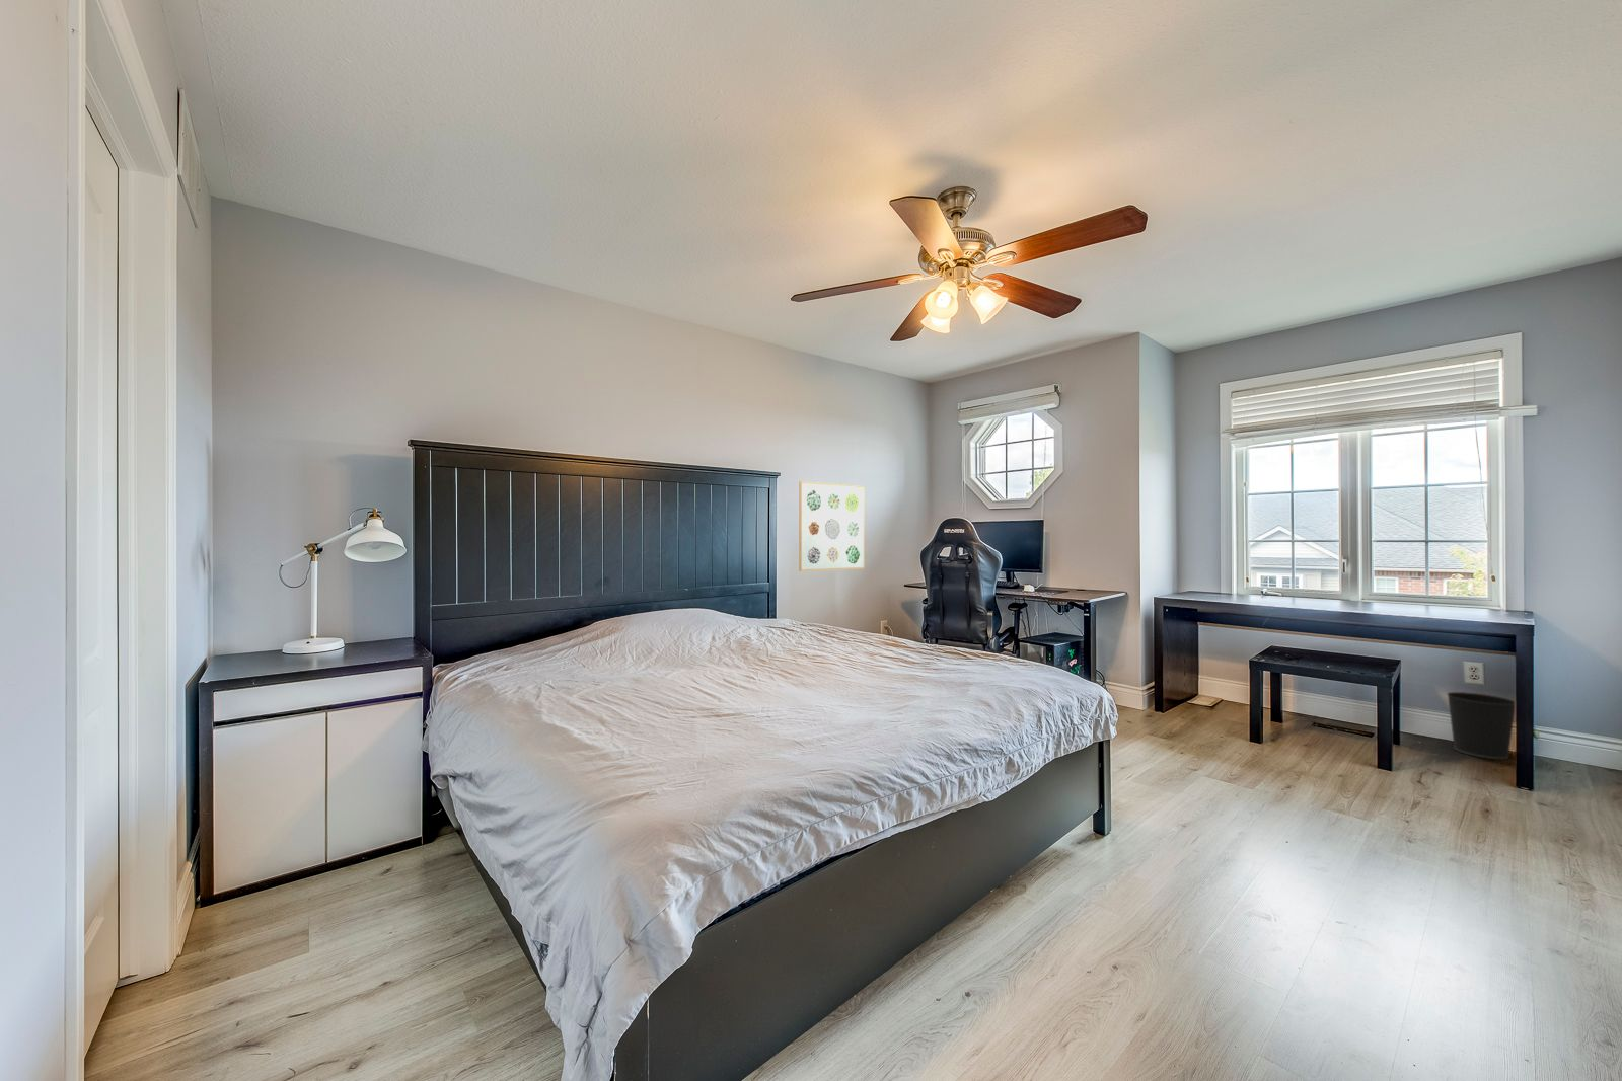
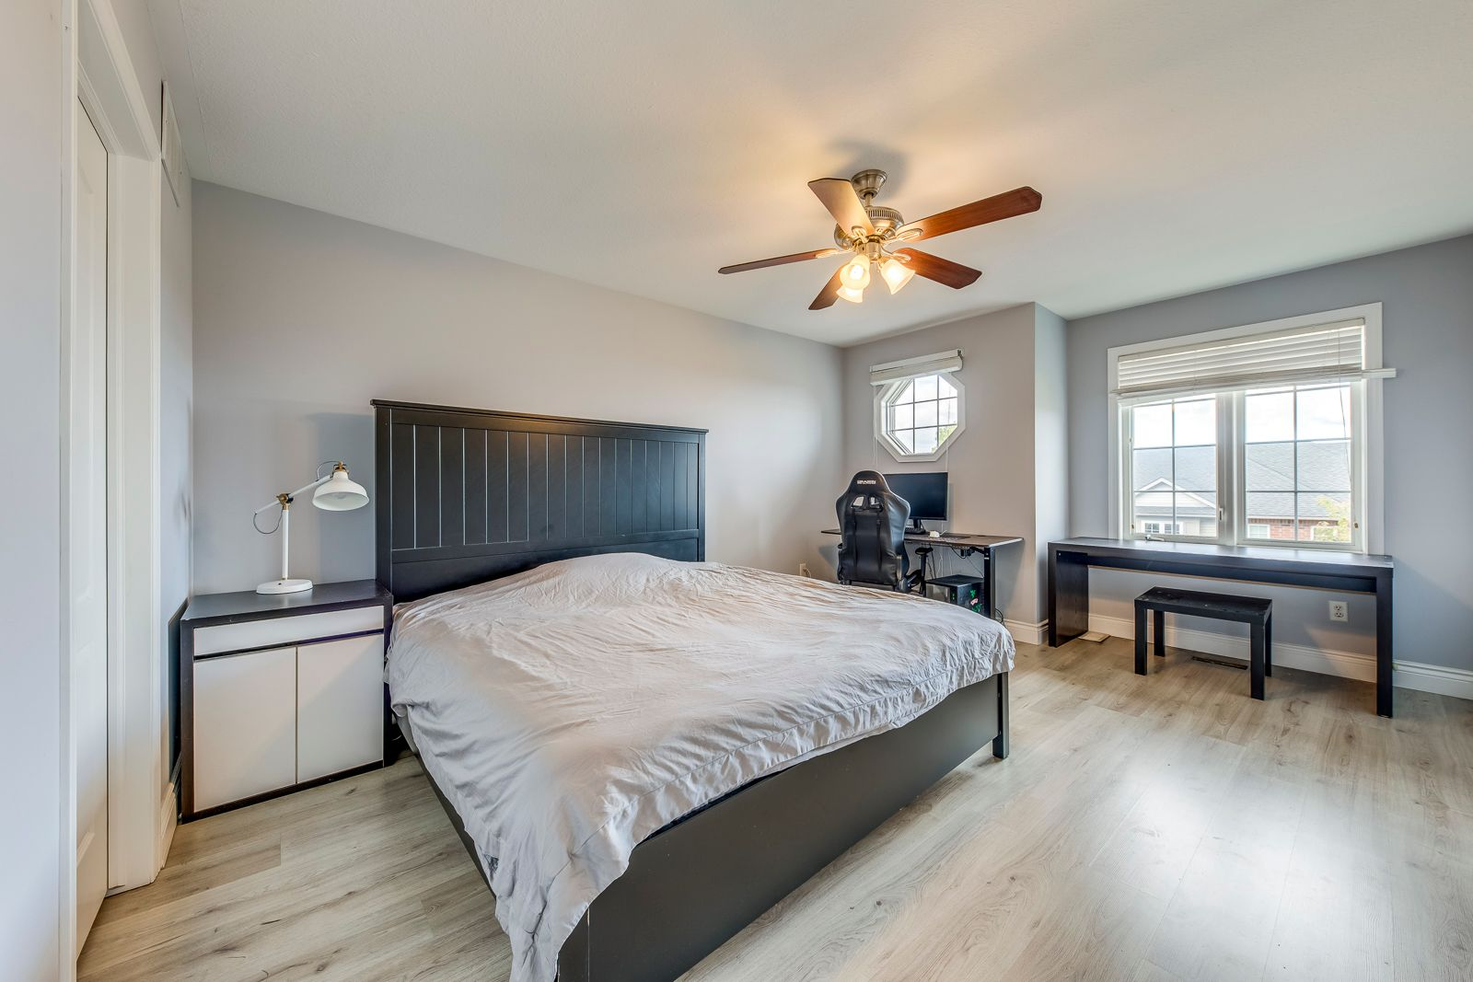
- wall art (833, 527)
- wastebasket (1480, 724)
